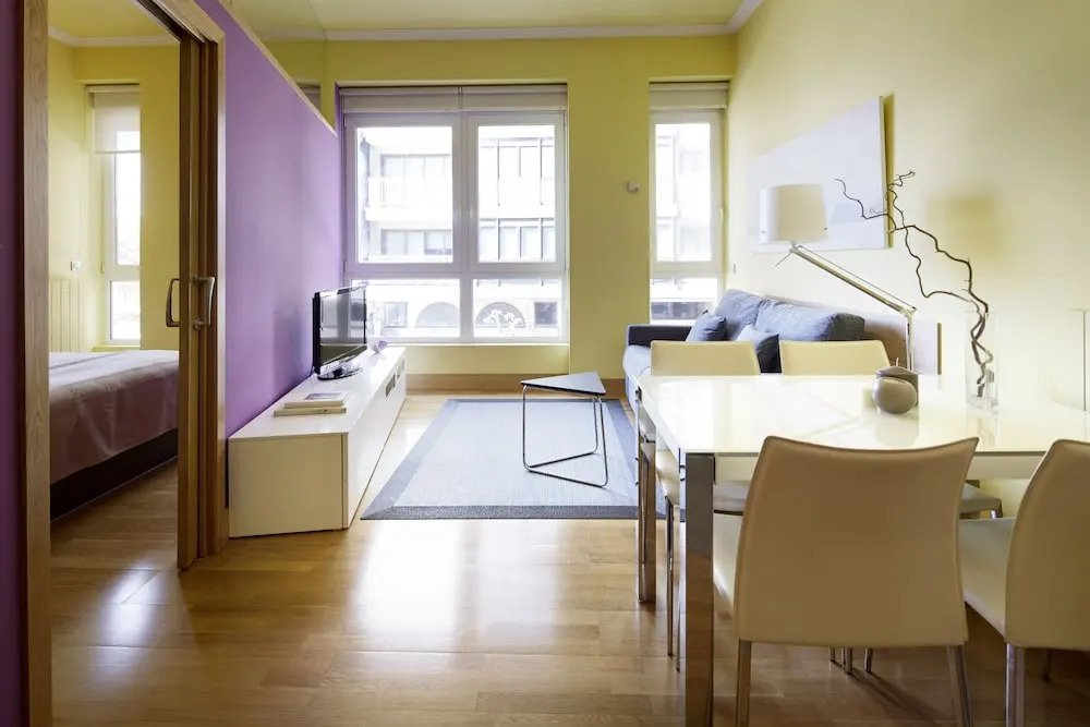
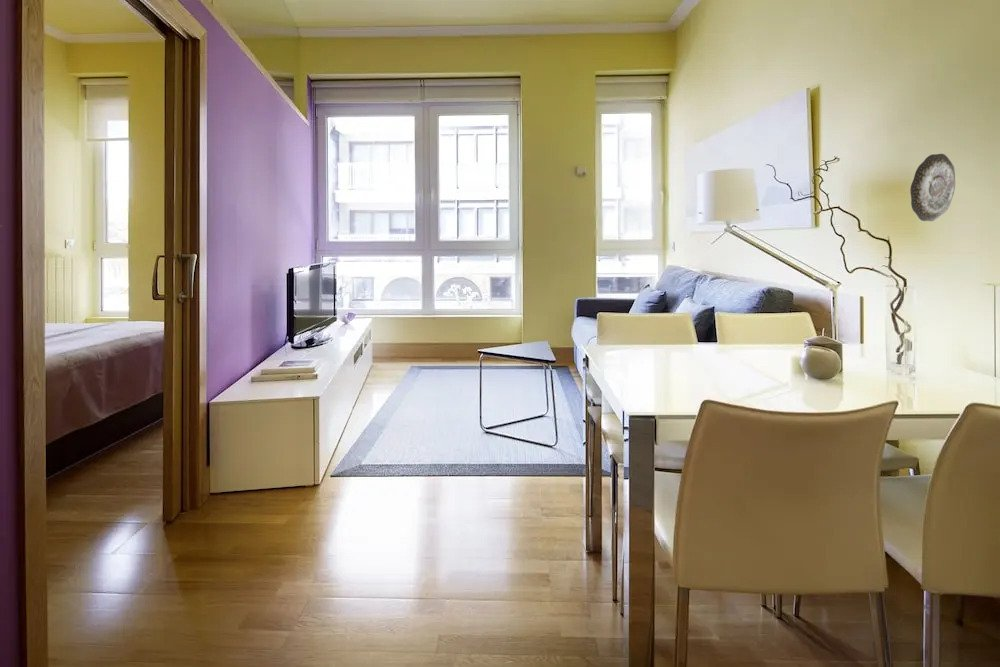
+ decorative plate (934, 187)
